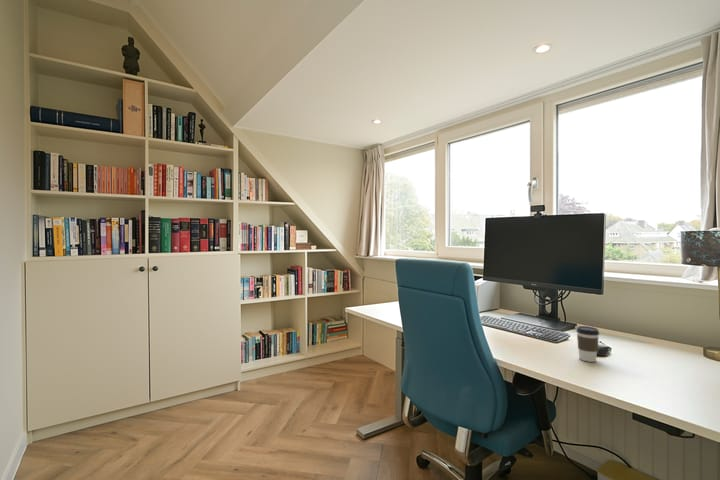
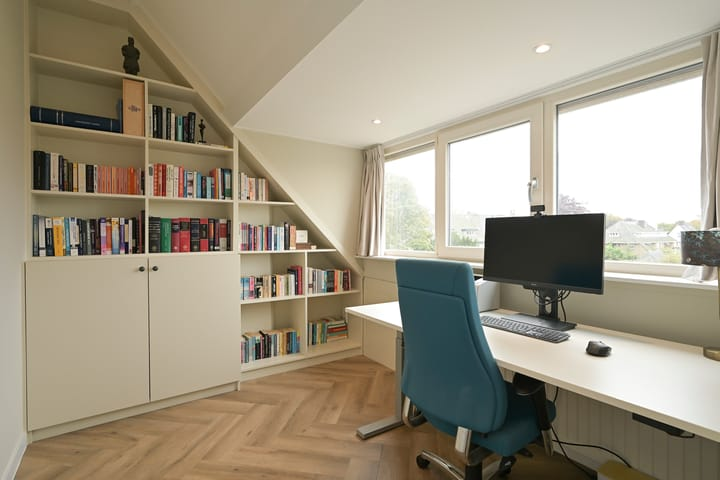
- coffee cup (587, 343)
